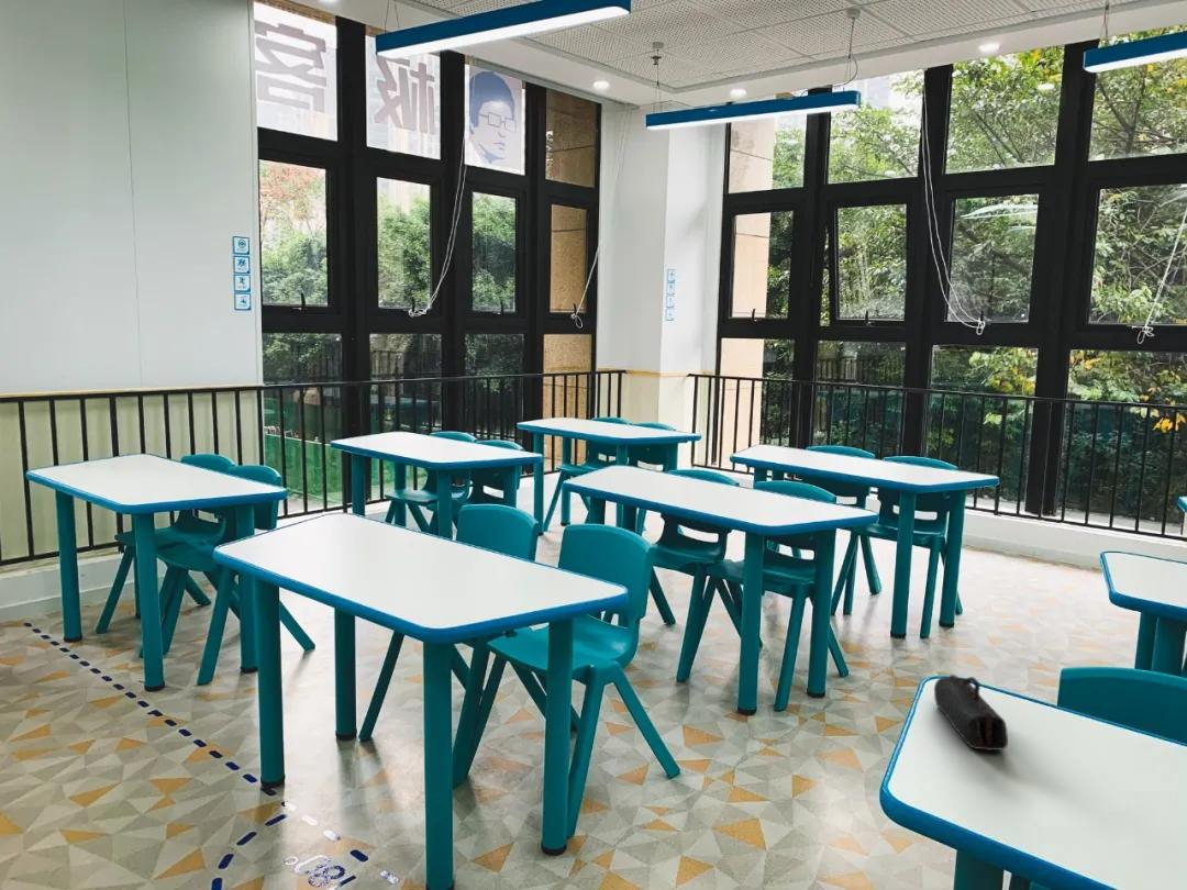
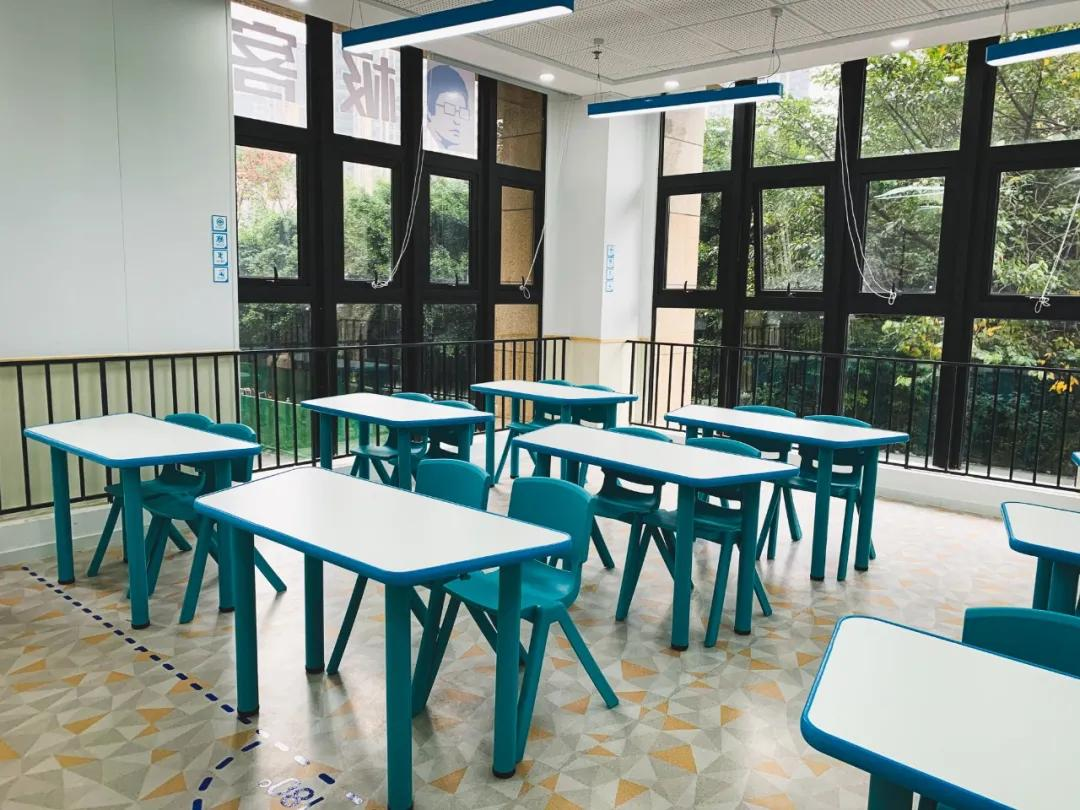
- pencil case (969, 701)
